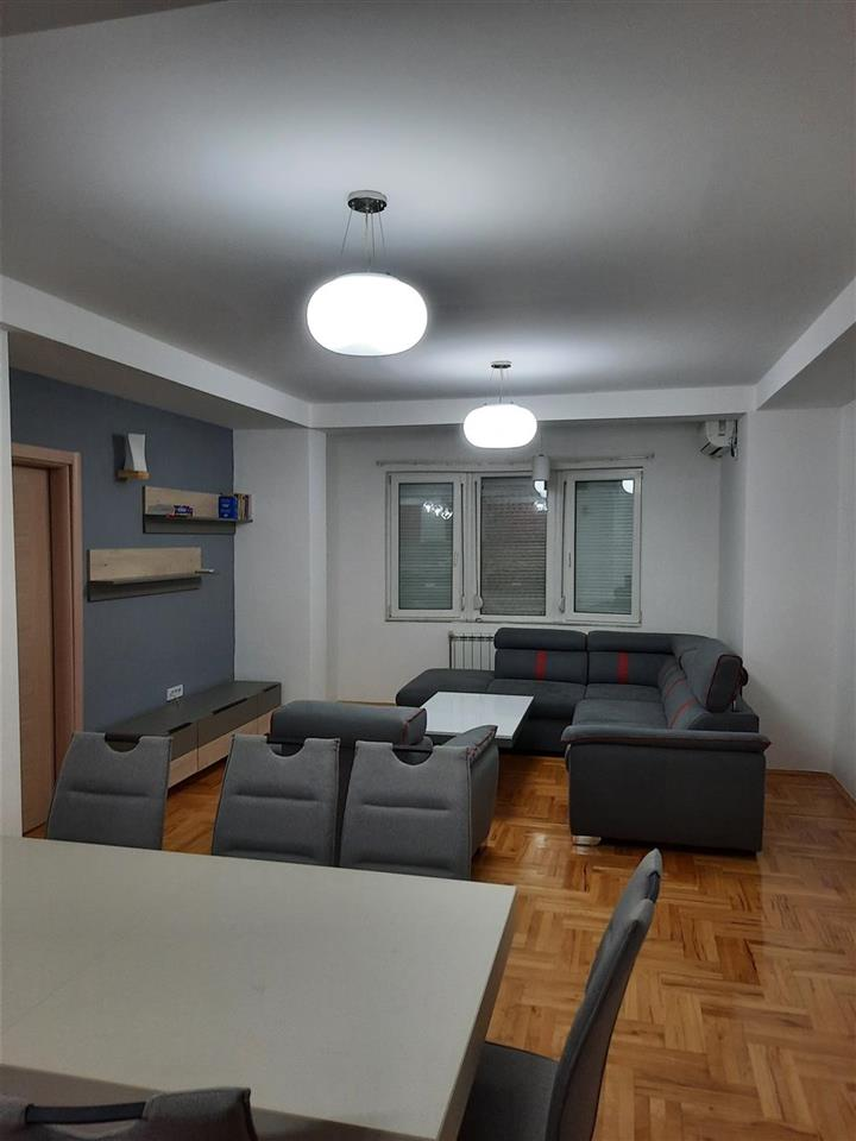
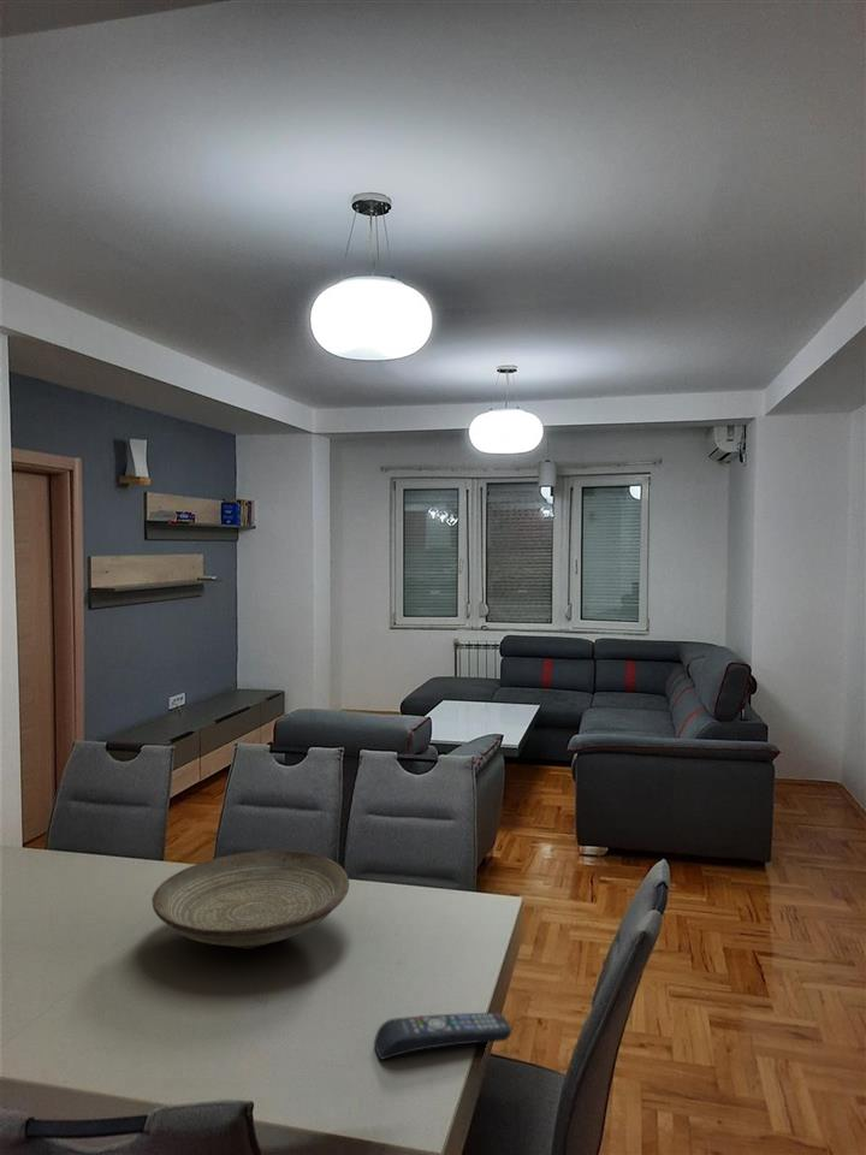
+ remote control (443, 1031)
+ decorative bowl (253, 908)
